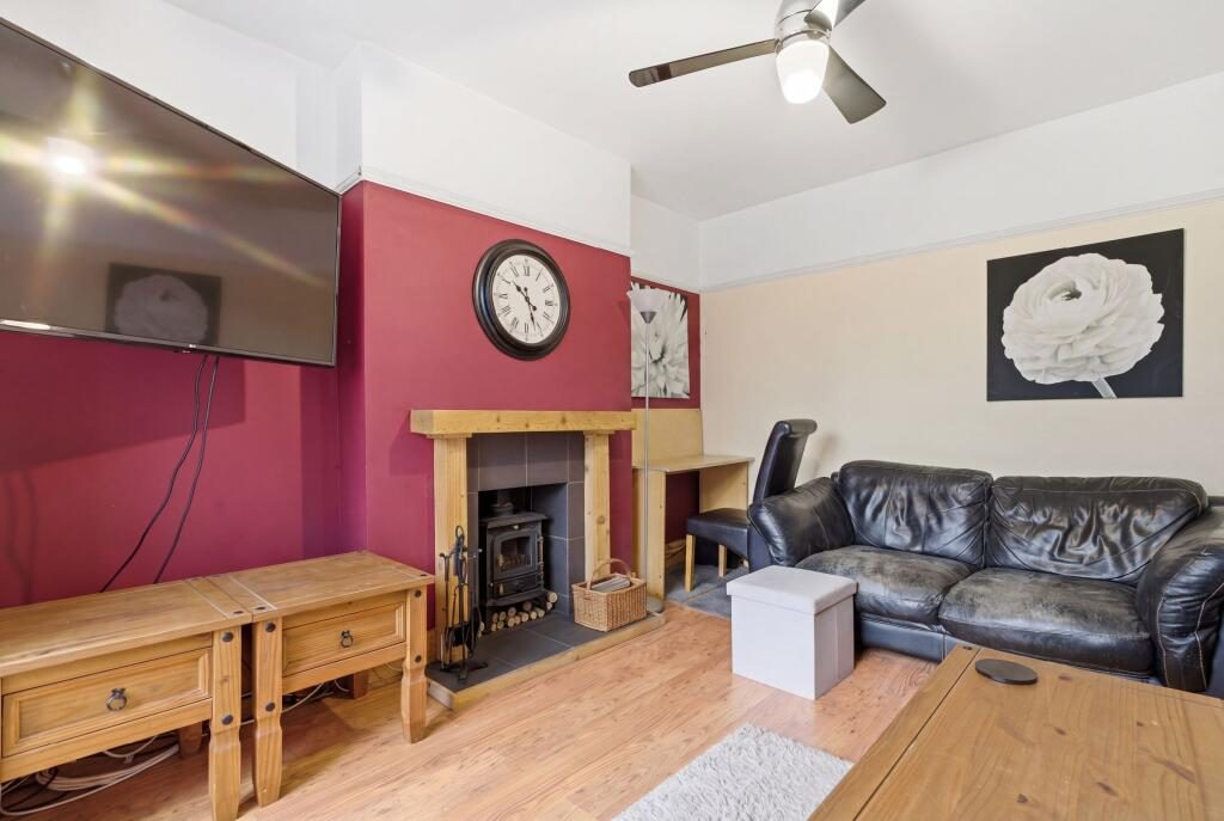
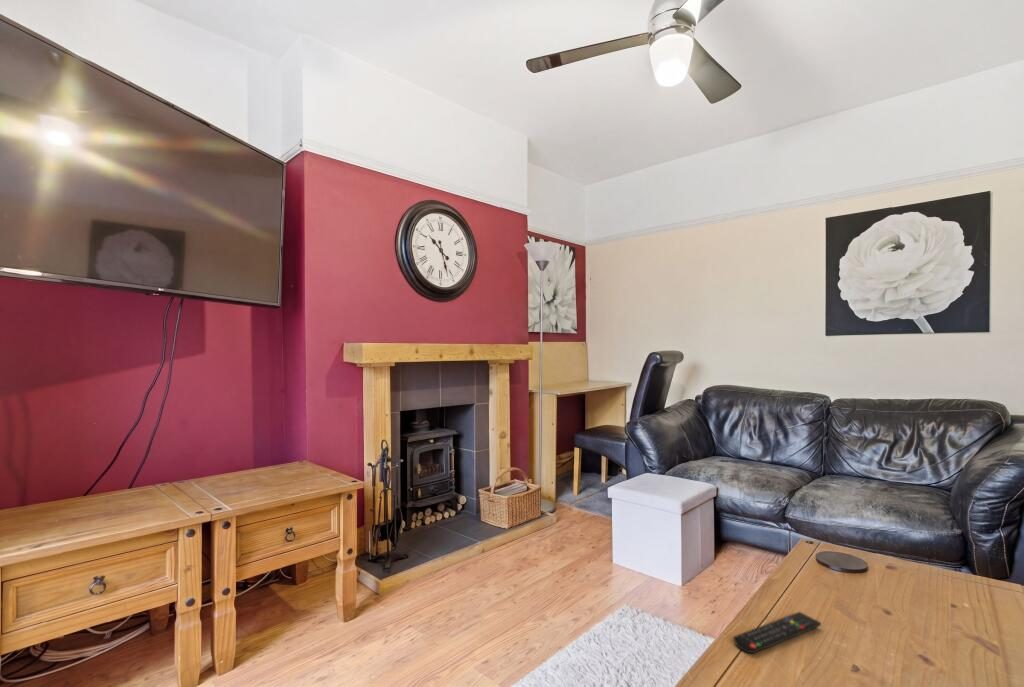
+ remote control (777, 632)
